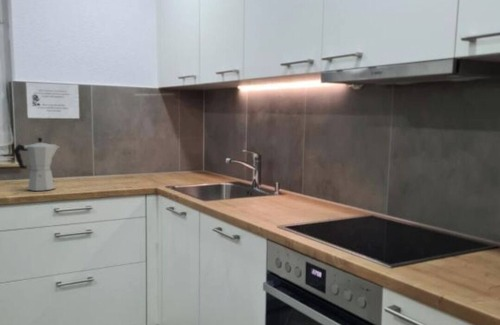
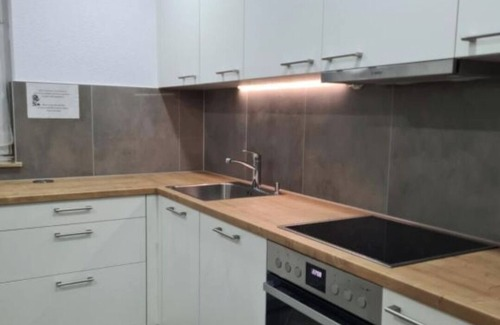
- moka pot (37, 163)
